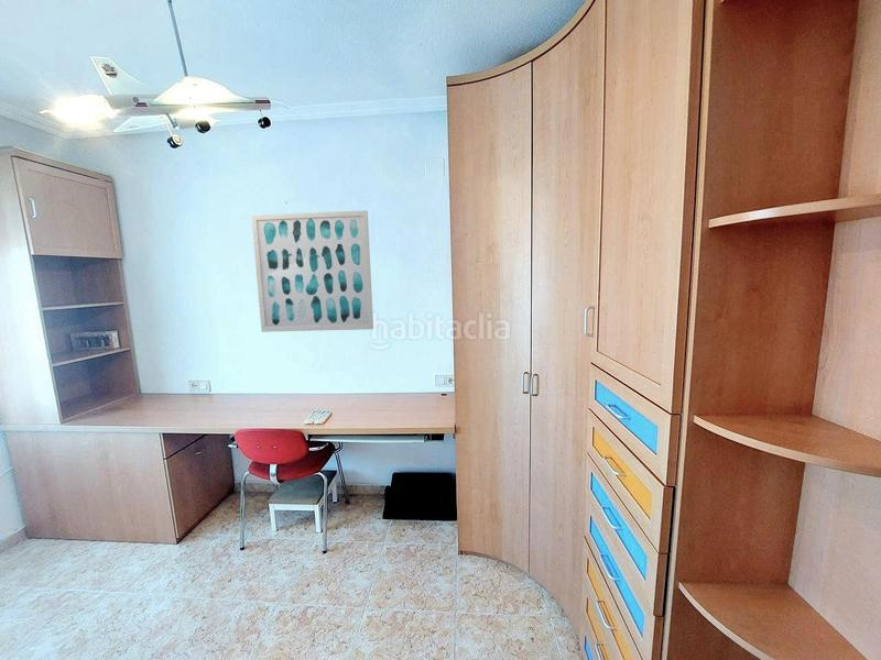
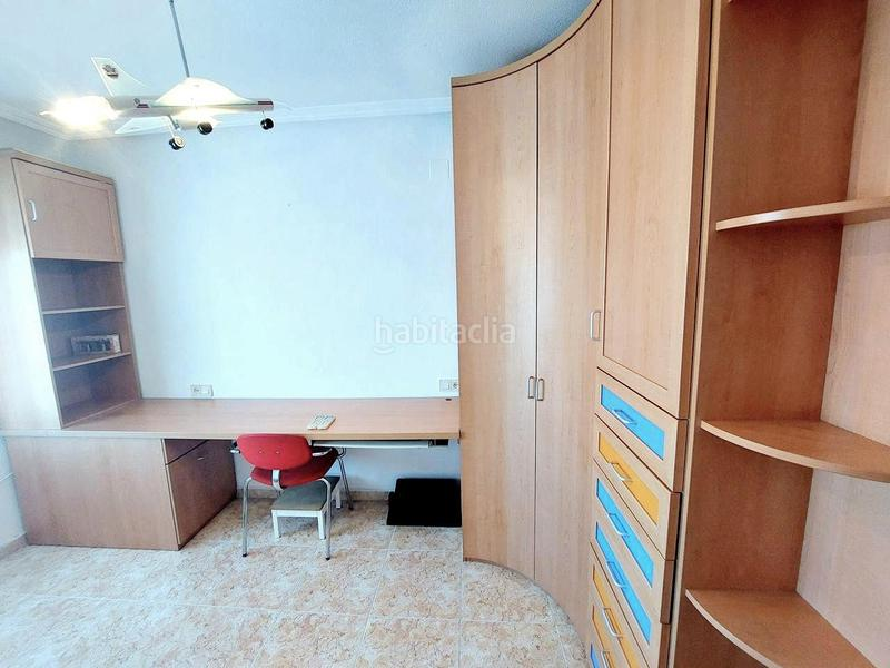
- wall art (313, 273)
